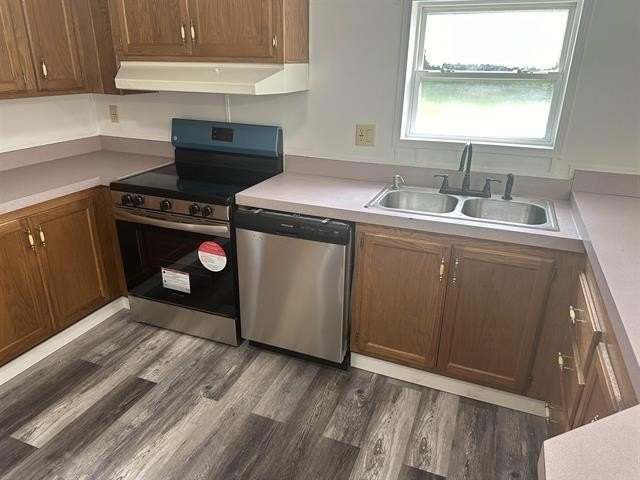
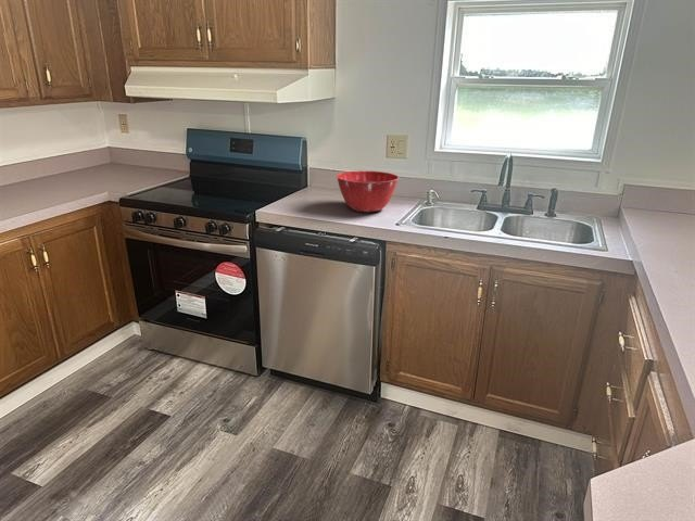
+ mixing bowl (367, 192)
